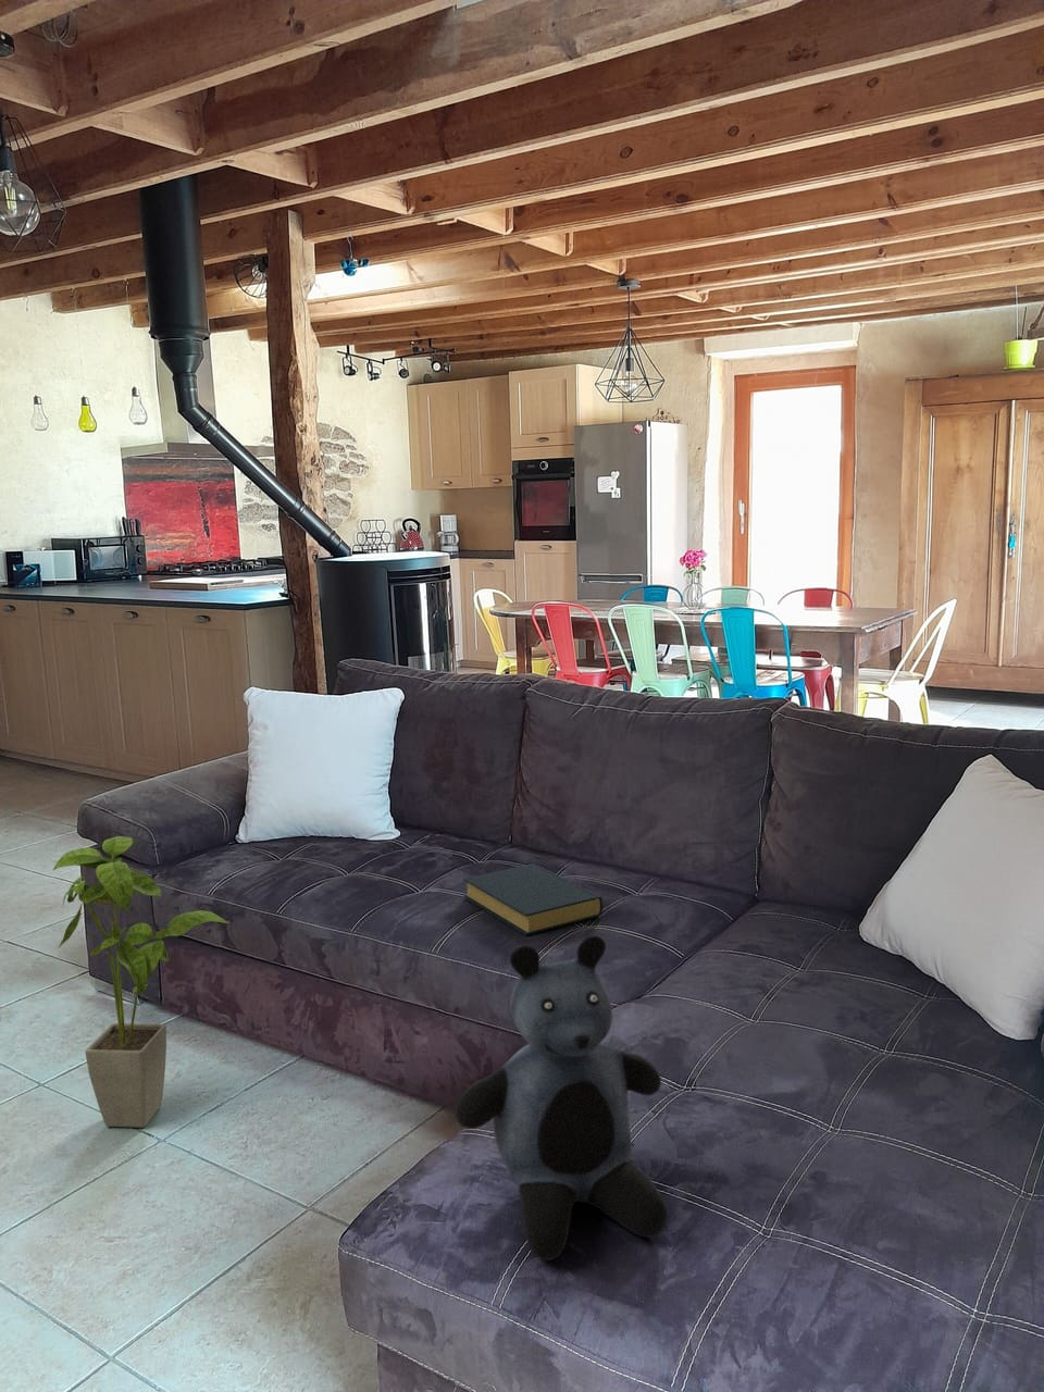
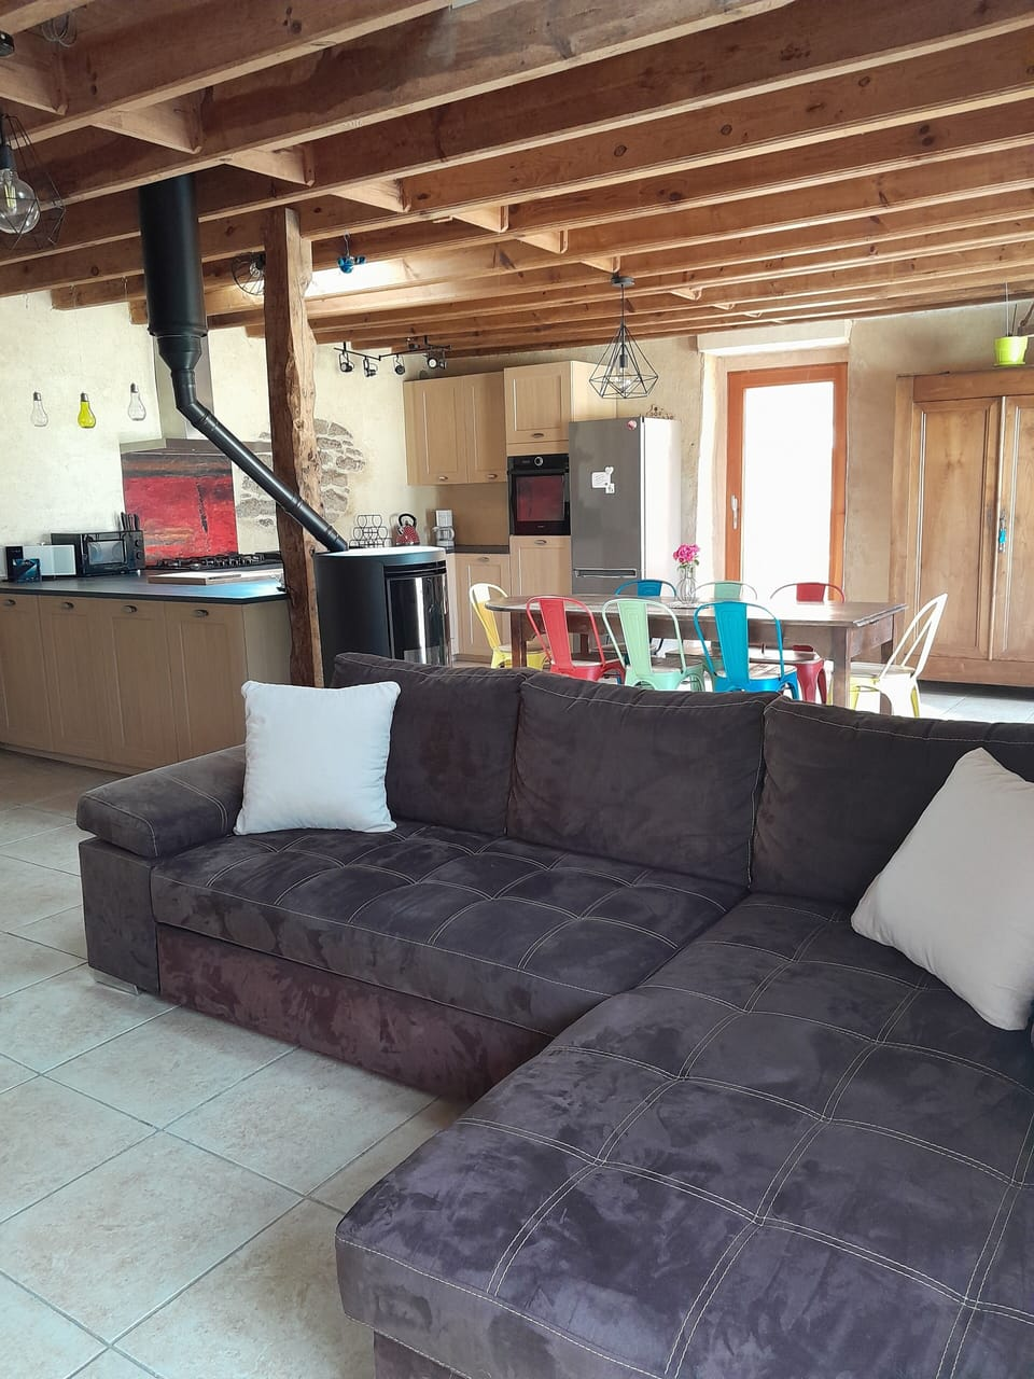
- teddy bear (572, 1081)
- house plant (136, 984)
- hardback book (531, 897)
